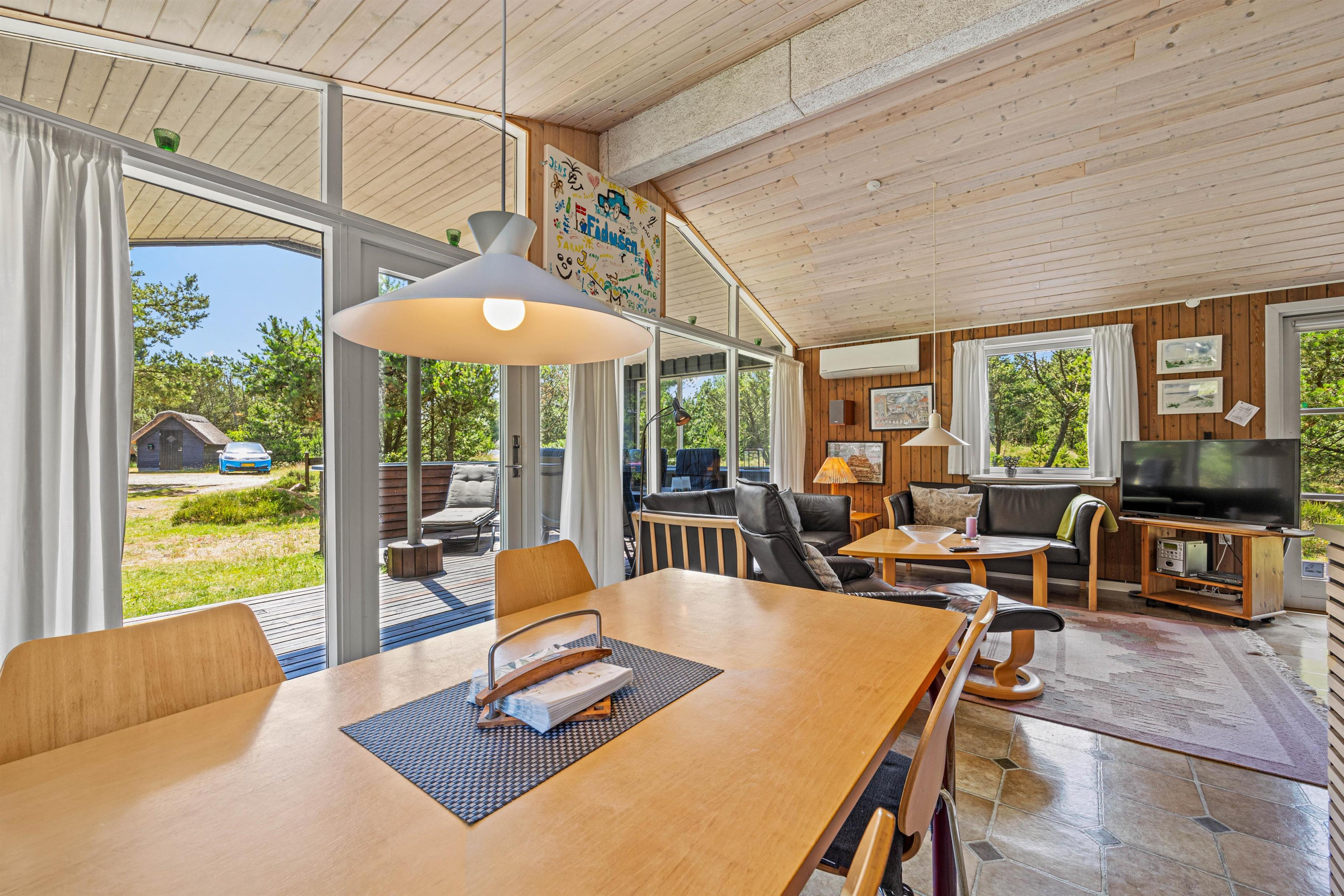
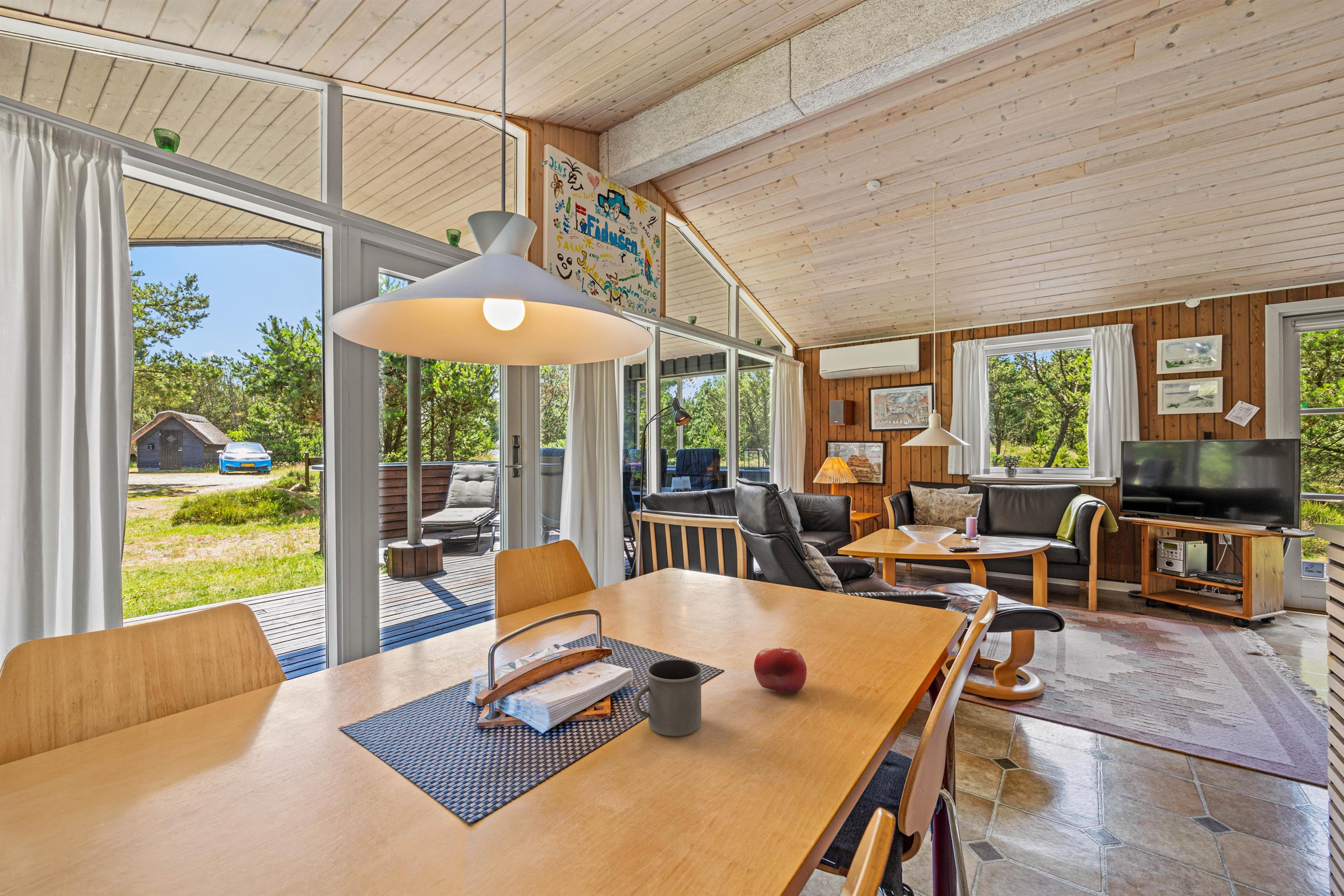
+ fruit (780, 667)
+ mug (668, 697)
